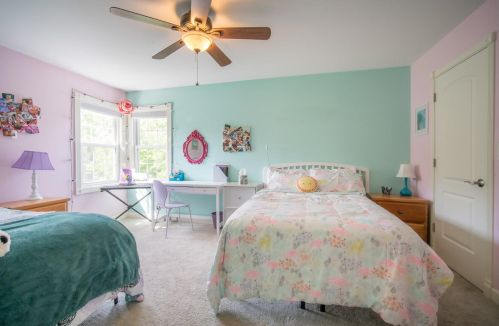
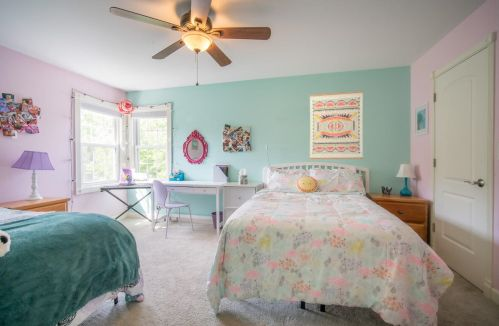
+ wall art (335, 126)
